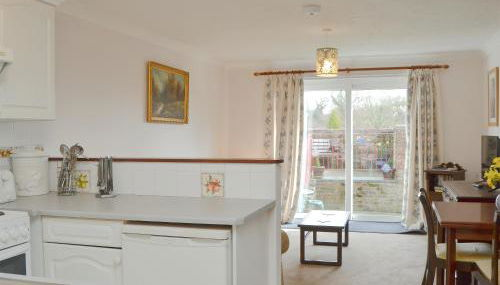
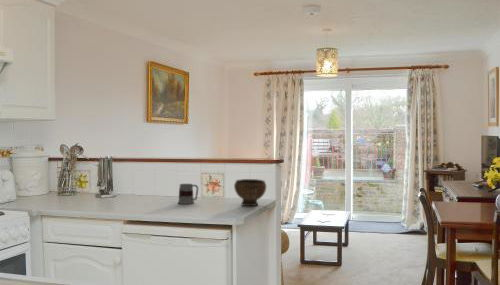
+ mug (188, 193)
+ bowl (250, 192)
